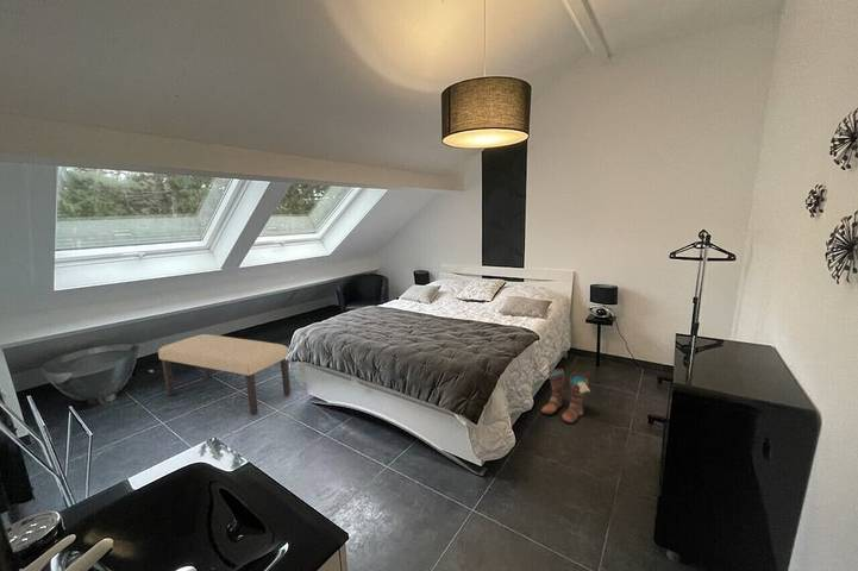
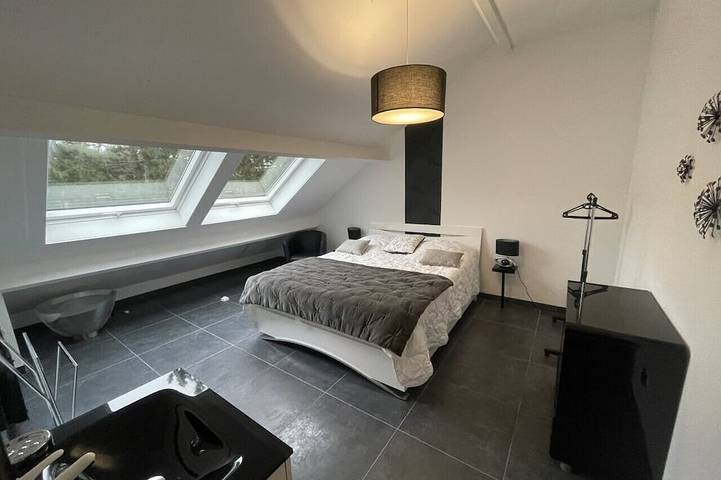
- boots (571, 393)
- bench (225, 369)
